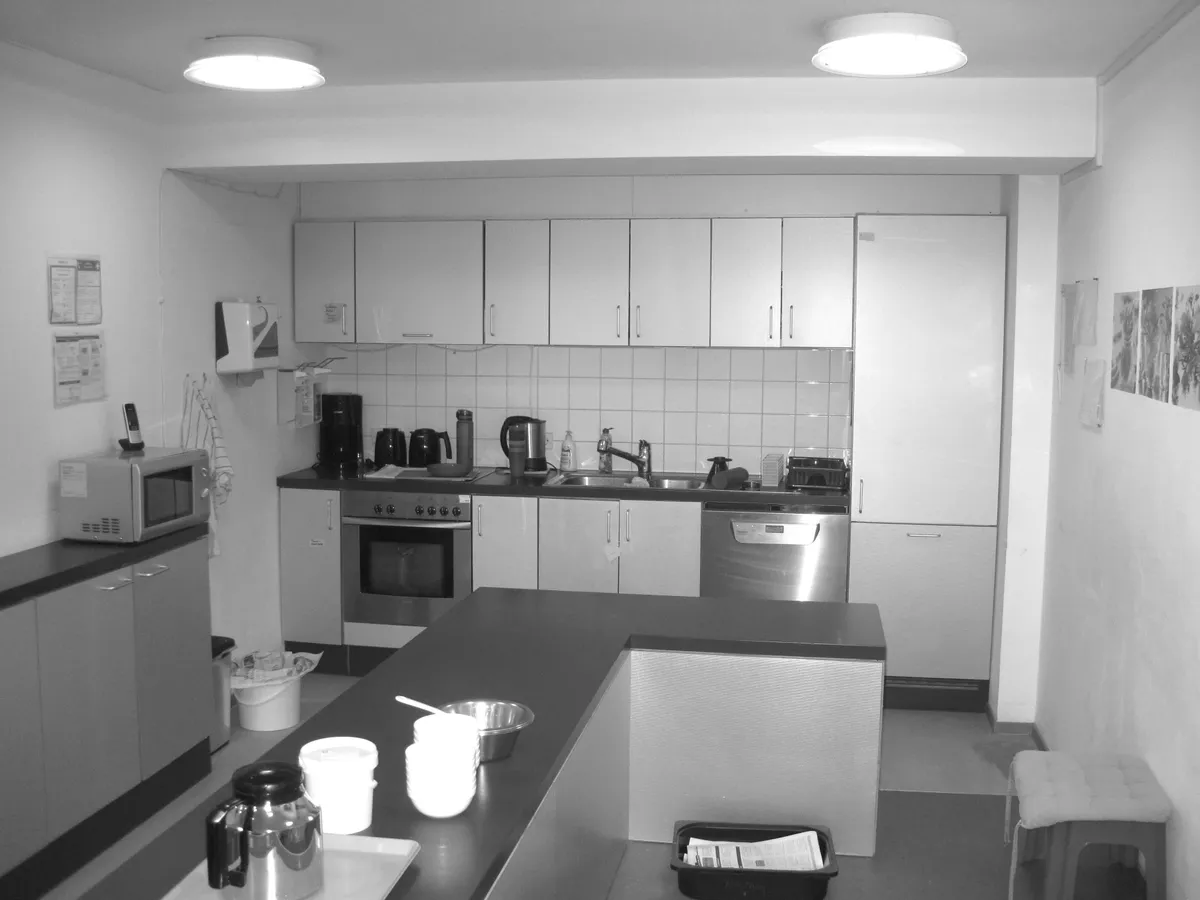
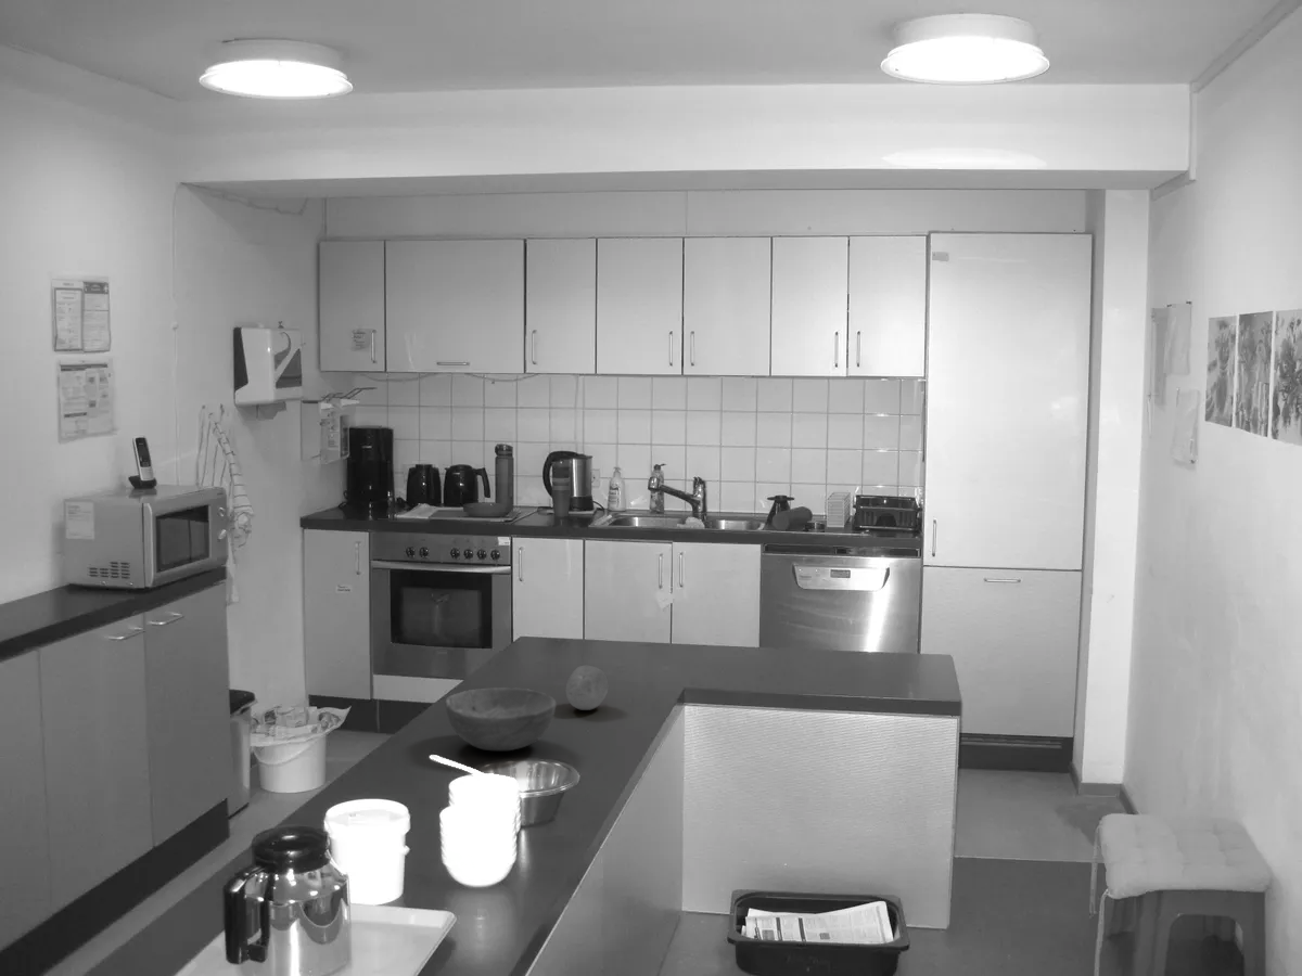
+ fruit (586, 688)
+ bowl (500, 723)
